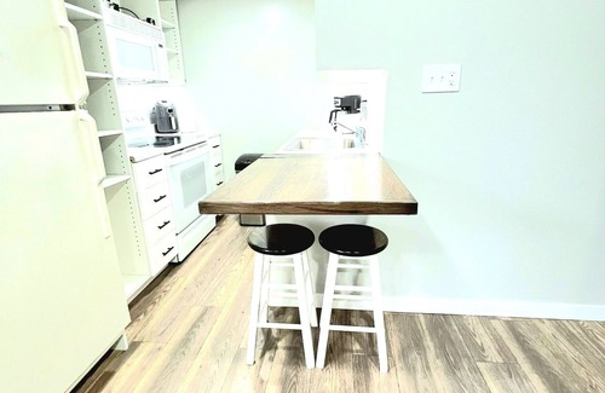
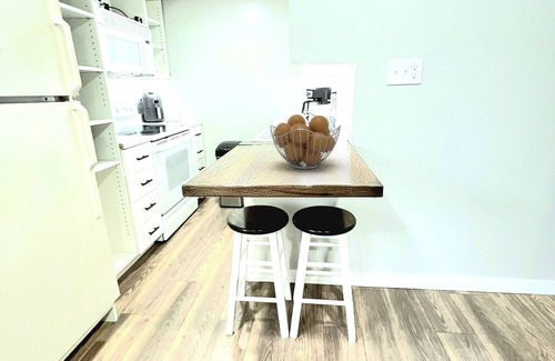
+ fruit basket (304, 140)
